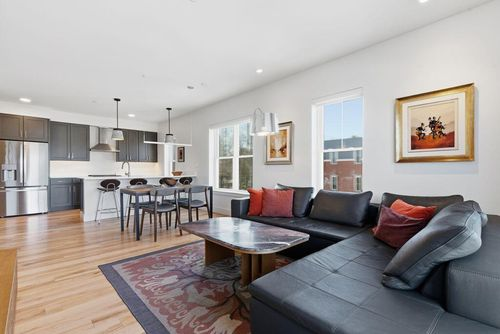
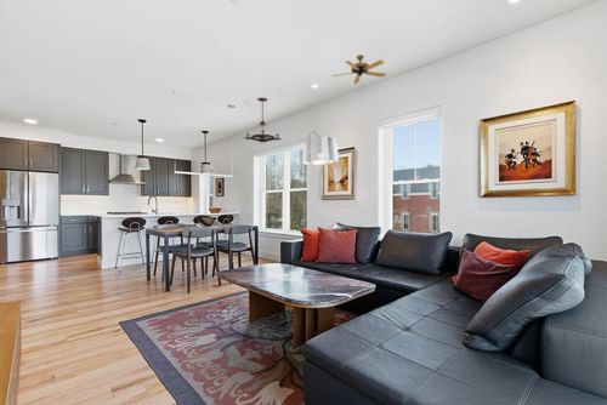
+ ceiling fan (358, 70)
+ chandelier (262, 119)
